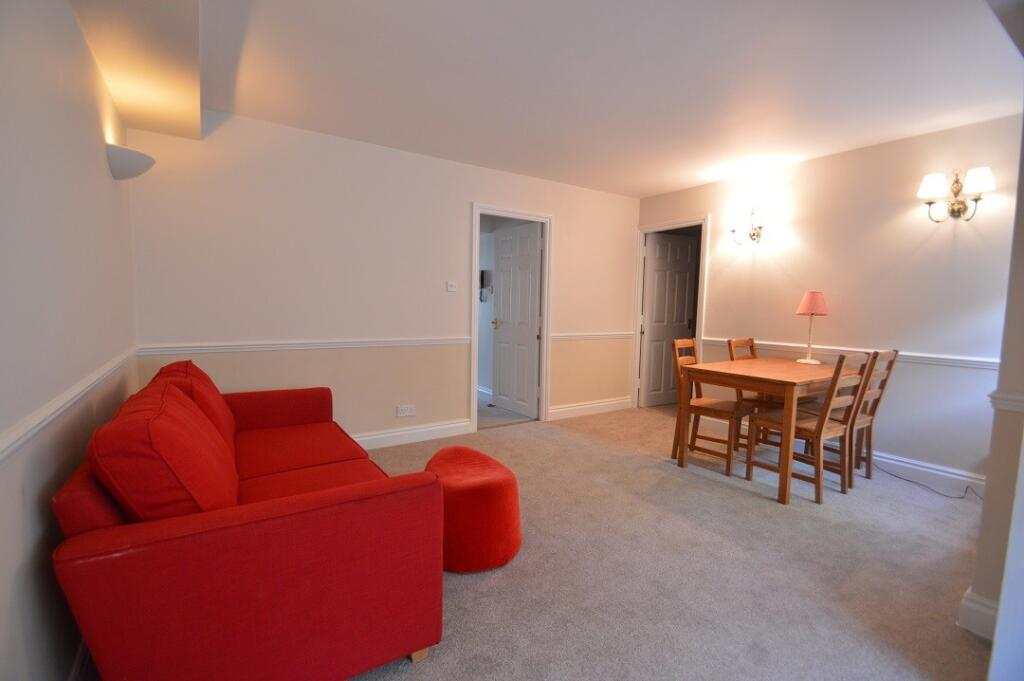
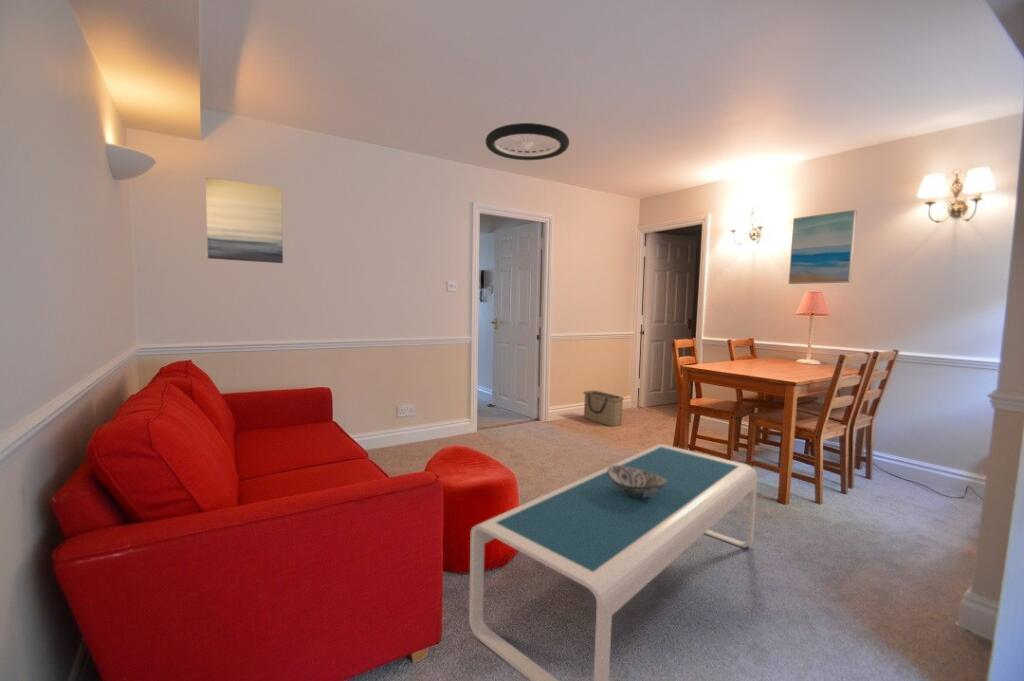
+ wall art (820, 249)
+ coffee table (635, 536)
+ wall art (245, 222)
+ basket (602, 407)
+ decorative bowl (636, 483)
+ ceiling light (527, 143)
